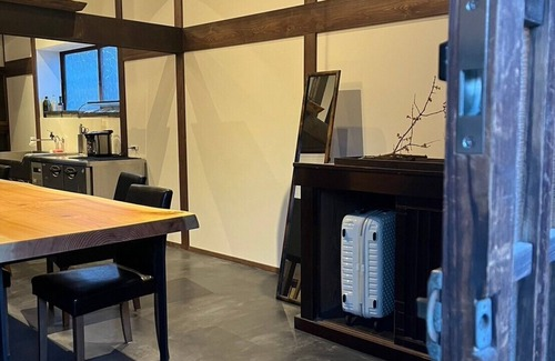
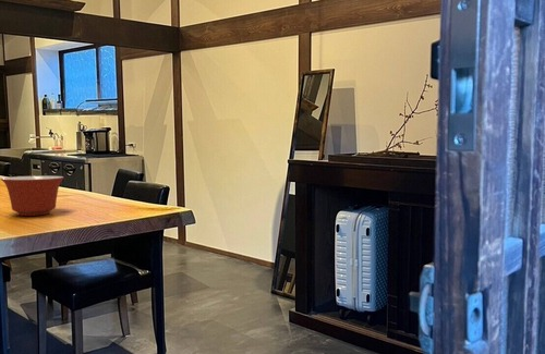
+ mixing bowl (33, 195)
